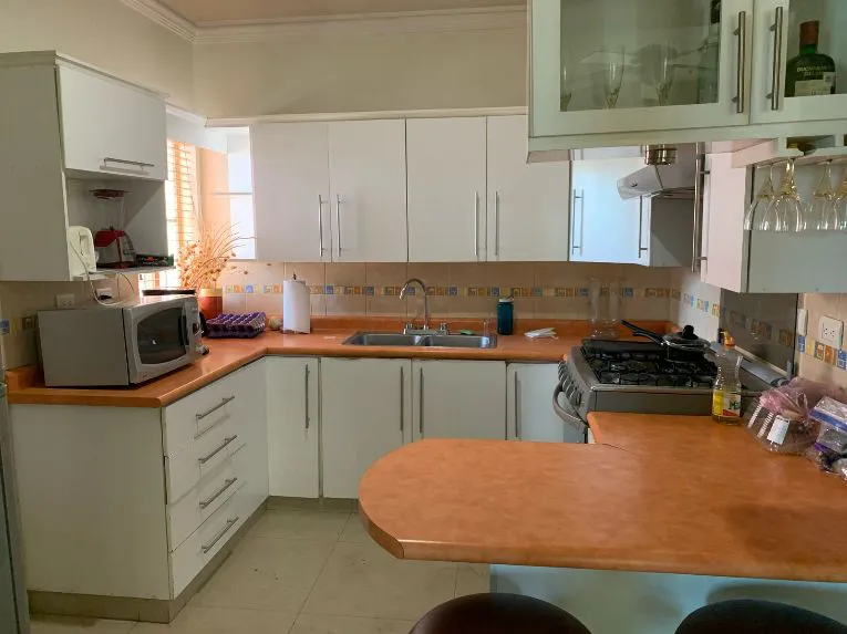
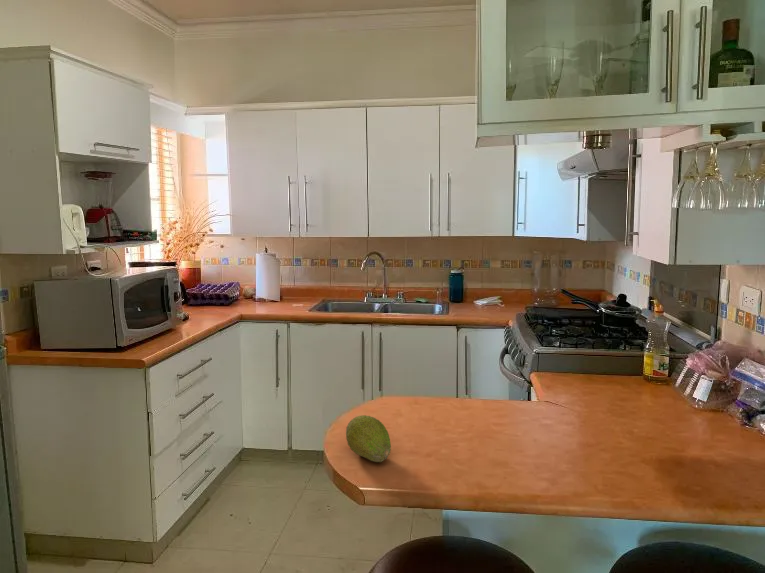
+ fruit (370, 437)
